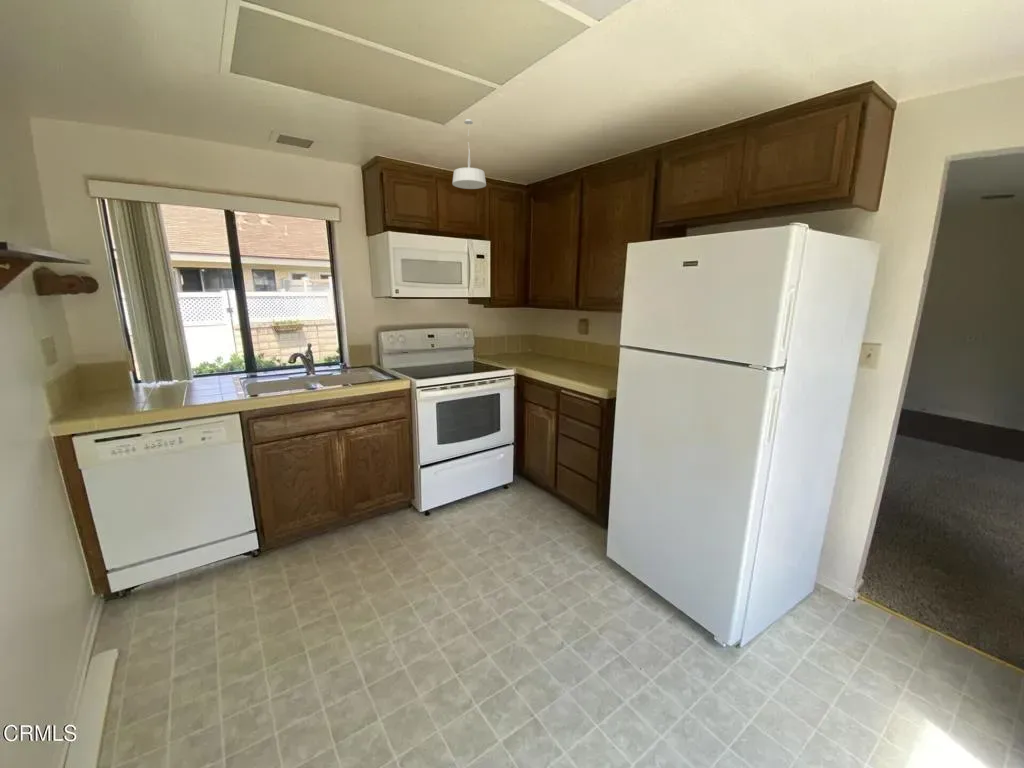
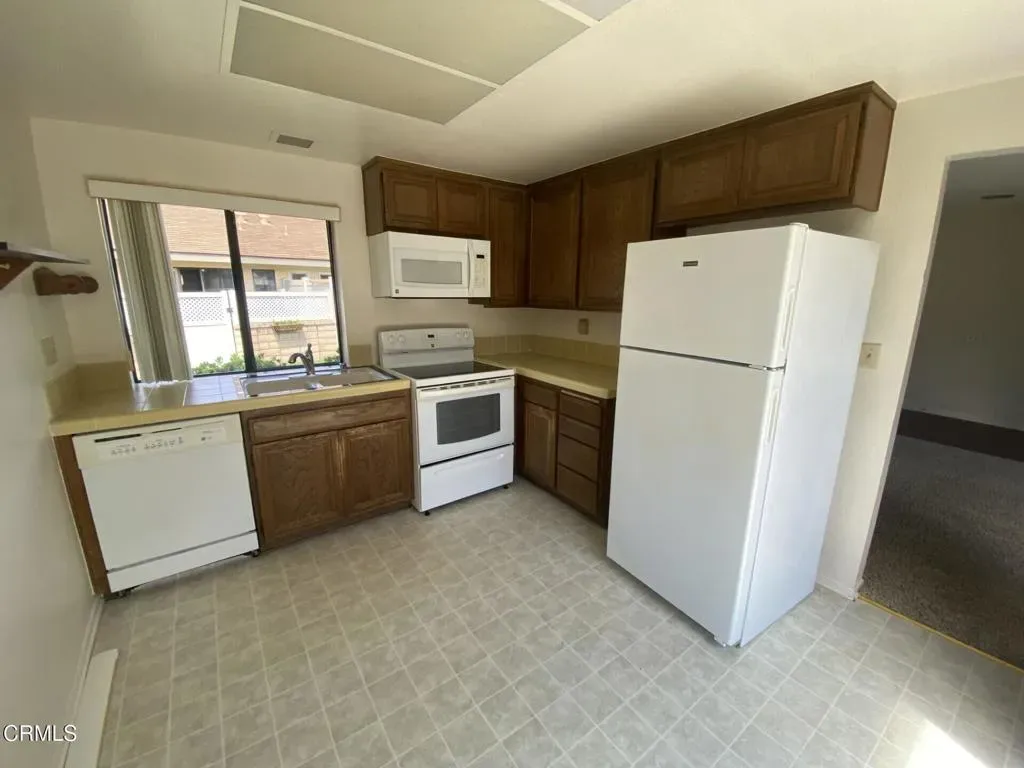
- pendant light (468, 155)
